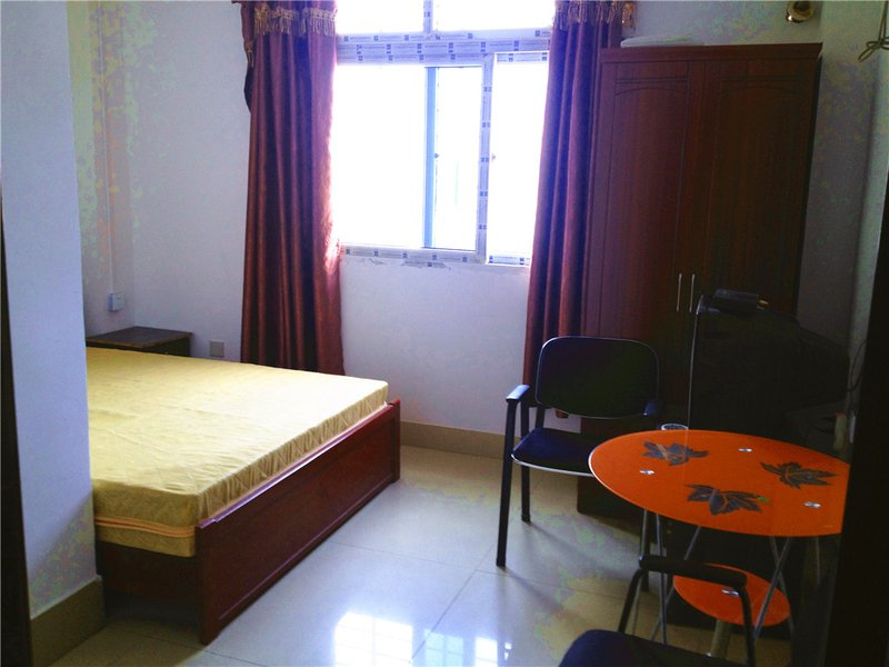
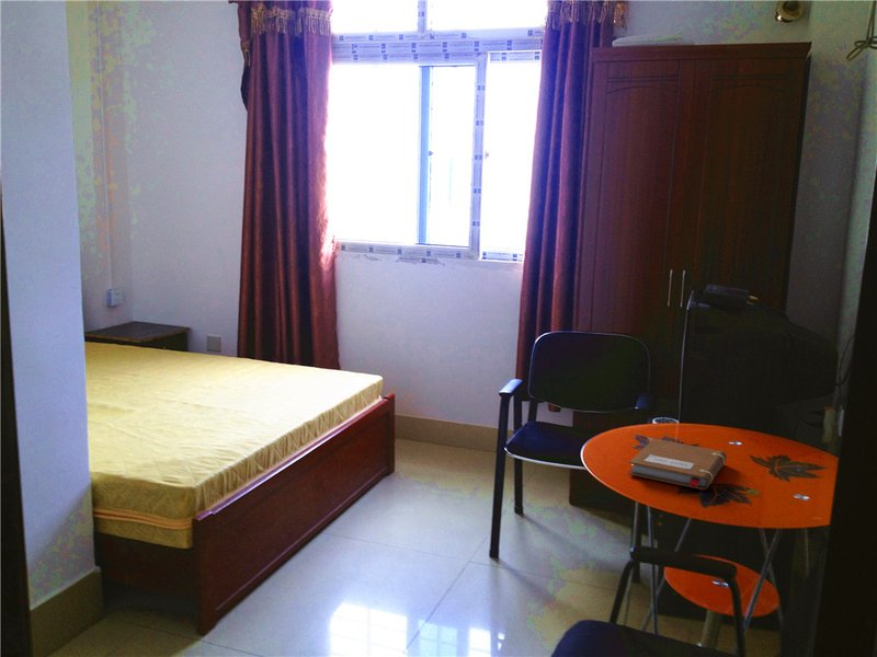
+ notebook (679, 463)
